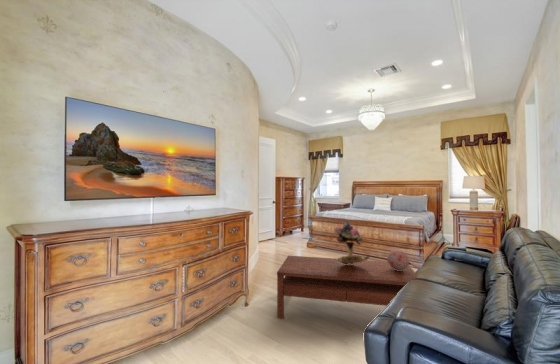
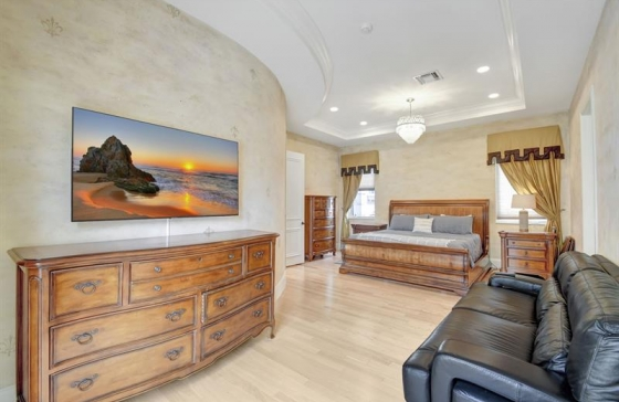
- coffee table (345, 289)
- bouquet (351, 244)
- decorative sphere (398, 259)
